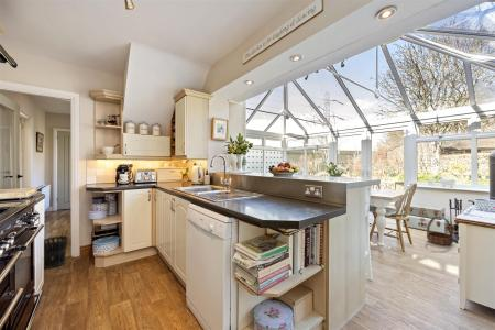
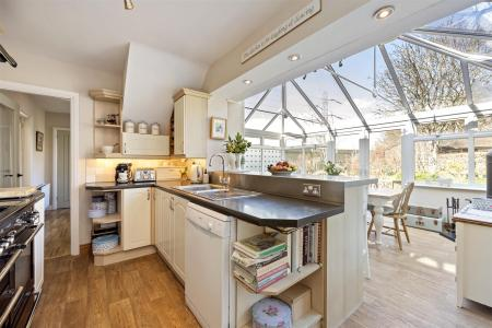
- wastebasket (54, 251)
- basket (439, 232)
